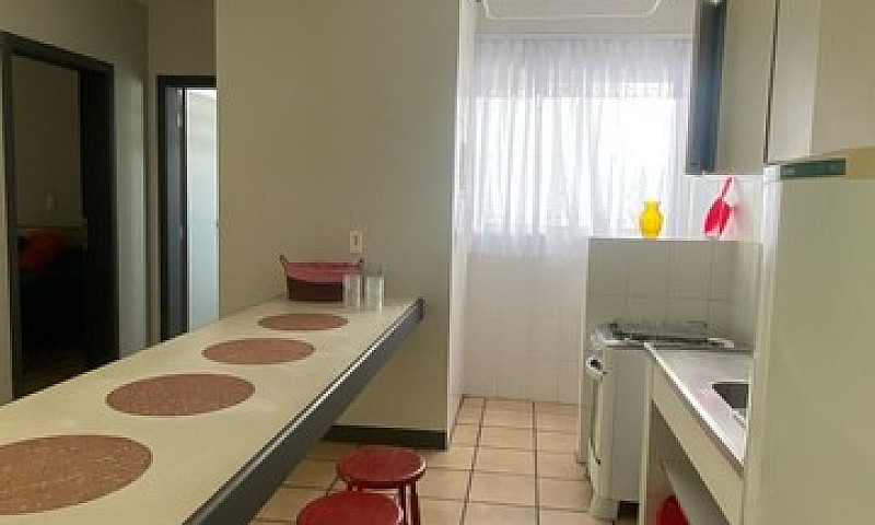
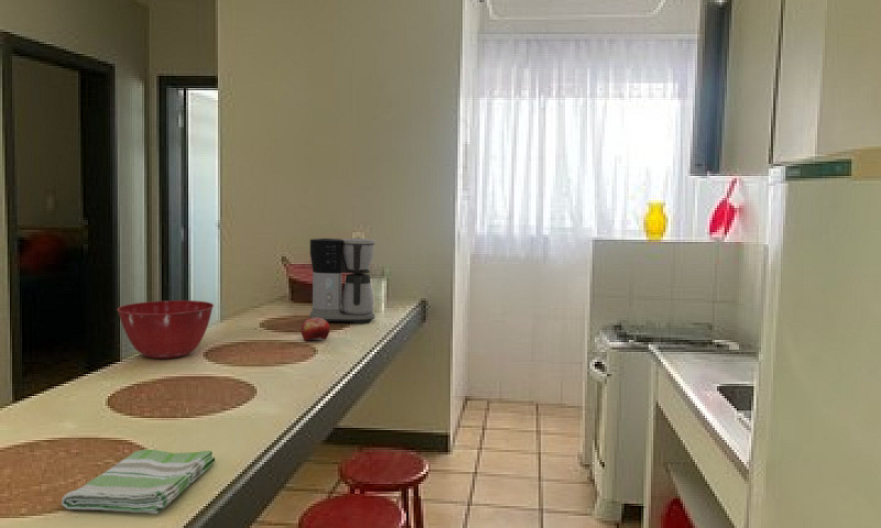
+ dish towel (144, 475)
+ coffee maker (340, 279)
+ mixing bowl (166, 329)
+ fruit (315, 329)
